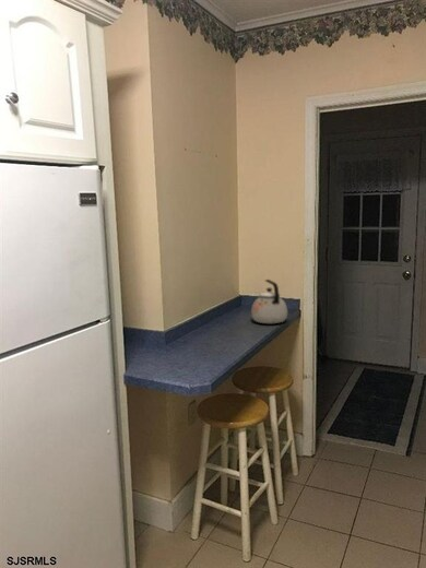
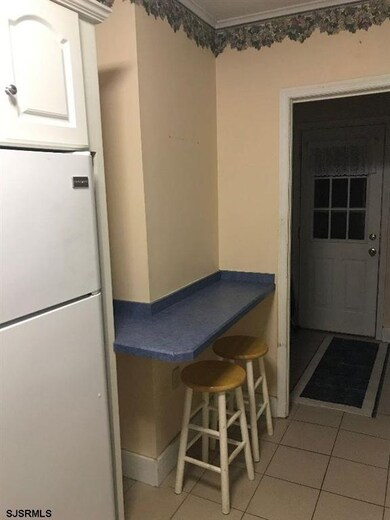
- kettle (269, 300)
